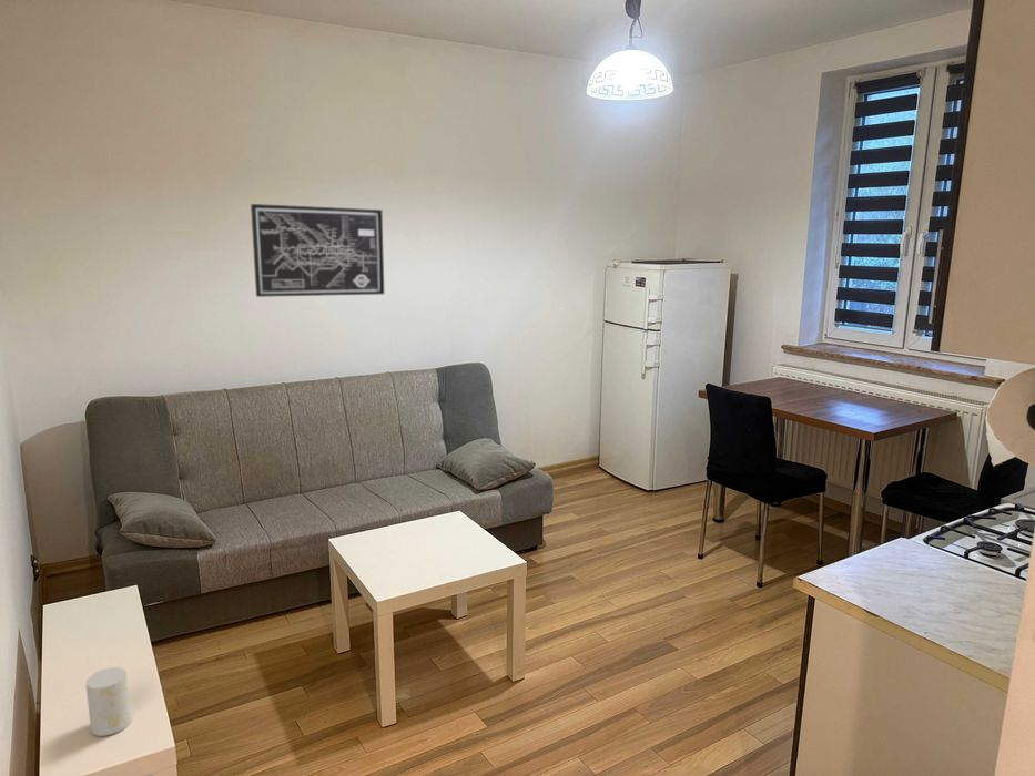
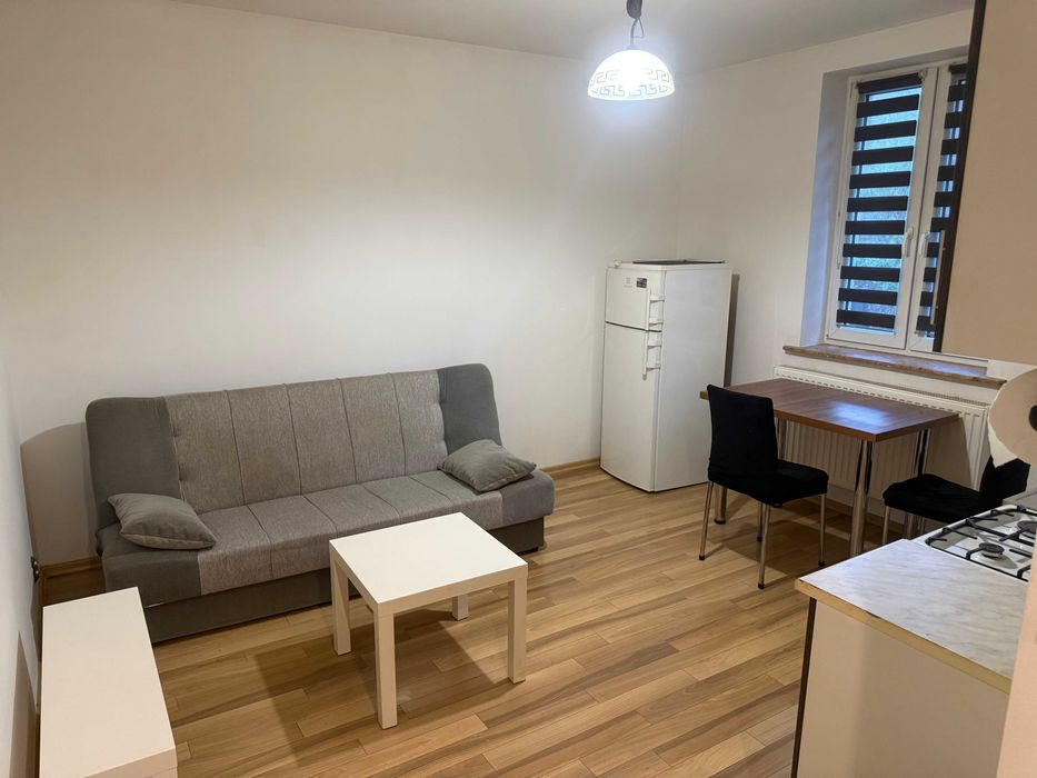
- wall art (321, 252)
- cup (109, 701)
